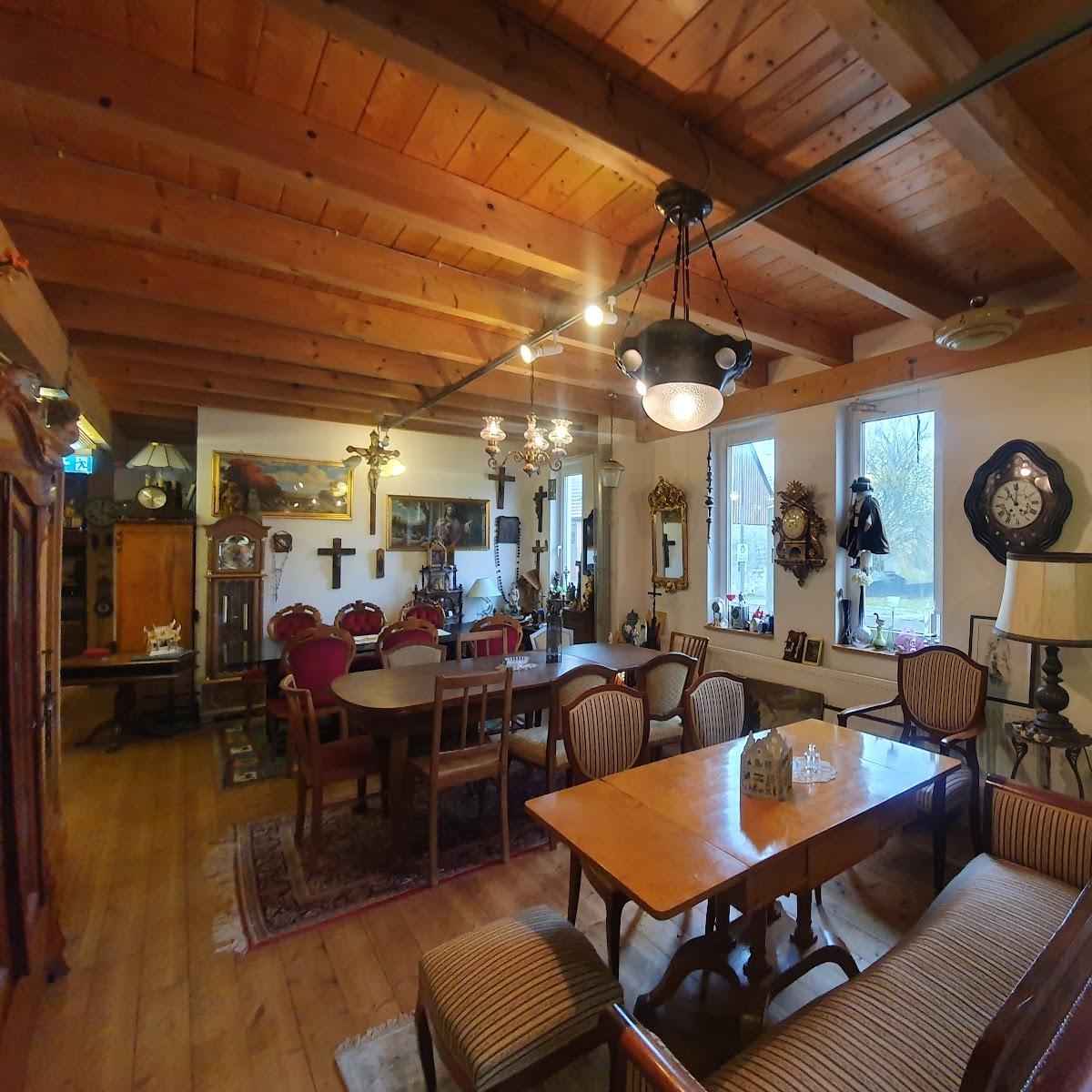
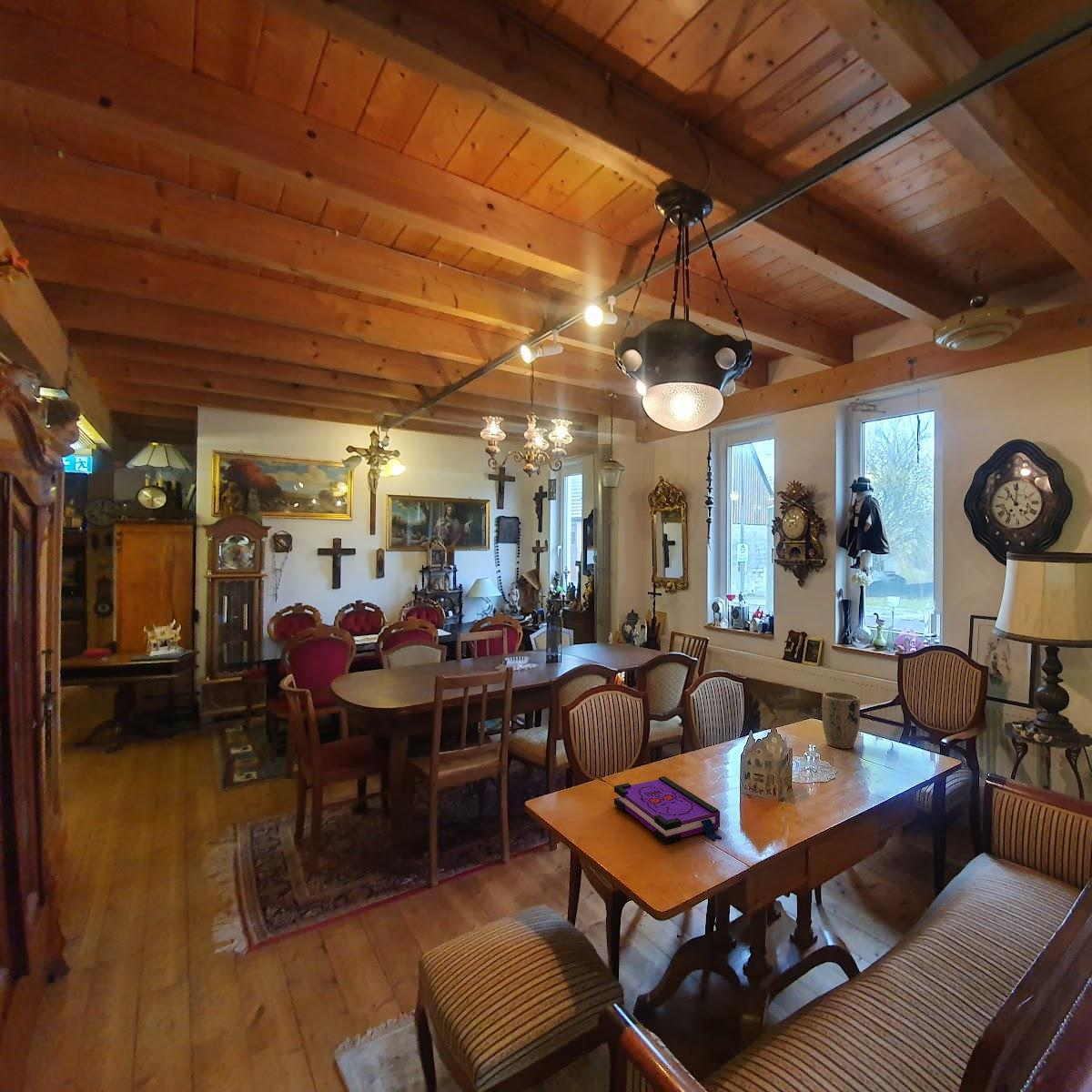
+ board game (669, 810)
+ plant pot (840, 720)
